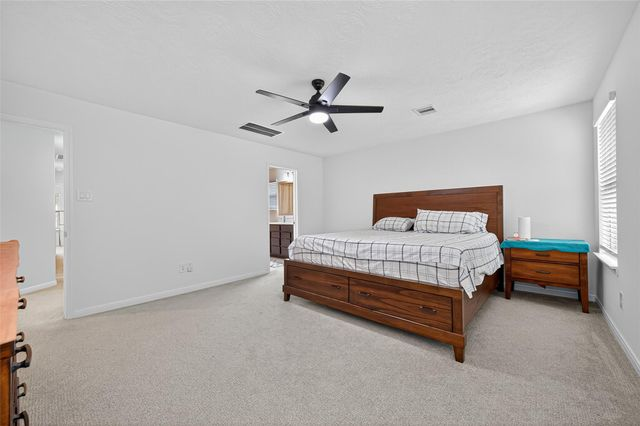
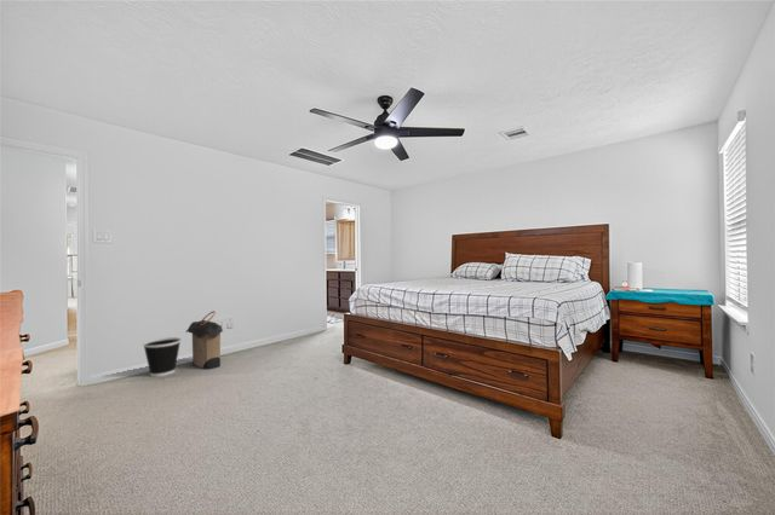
+ laundry hamper (203, 337)
+ wastebasket (162, 357)
